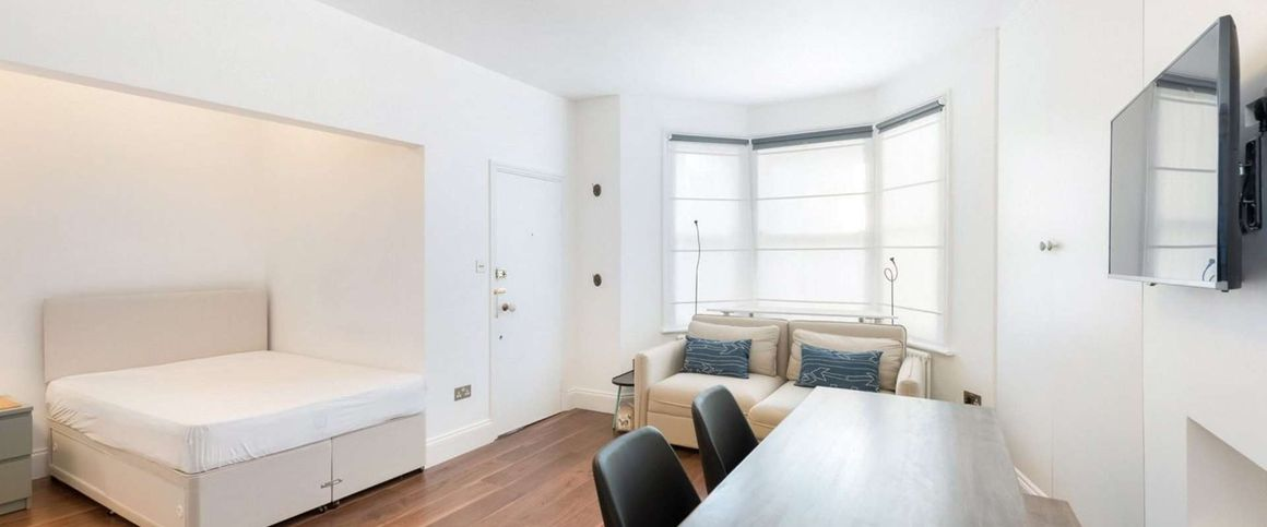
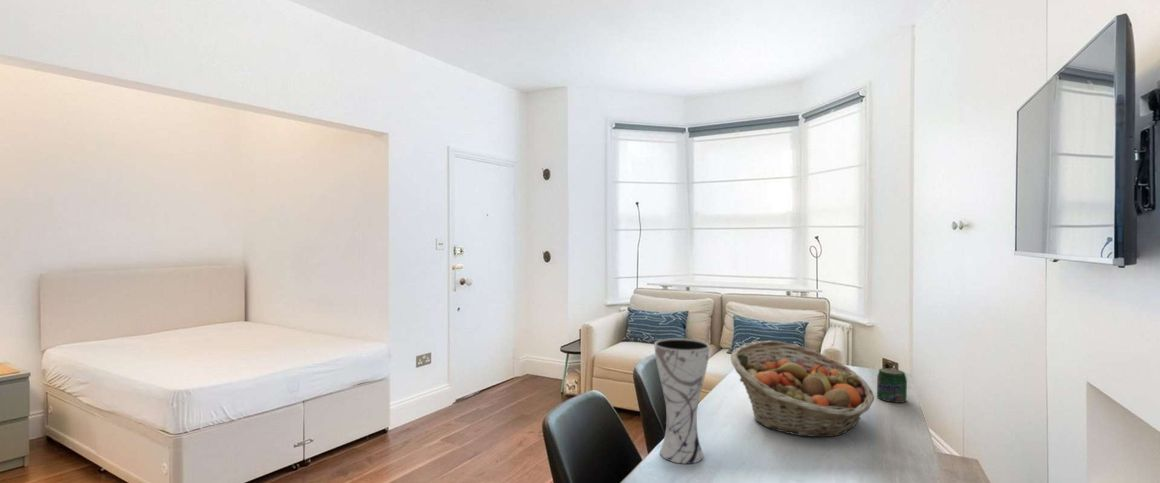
+ jar (891, 384)
+ vase (681, 398)
+ fruit basket (799, 384)
